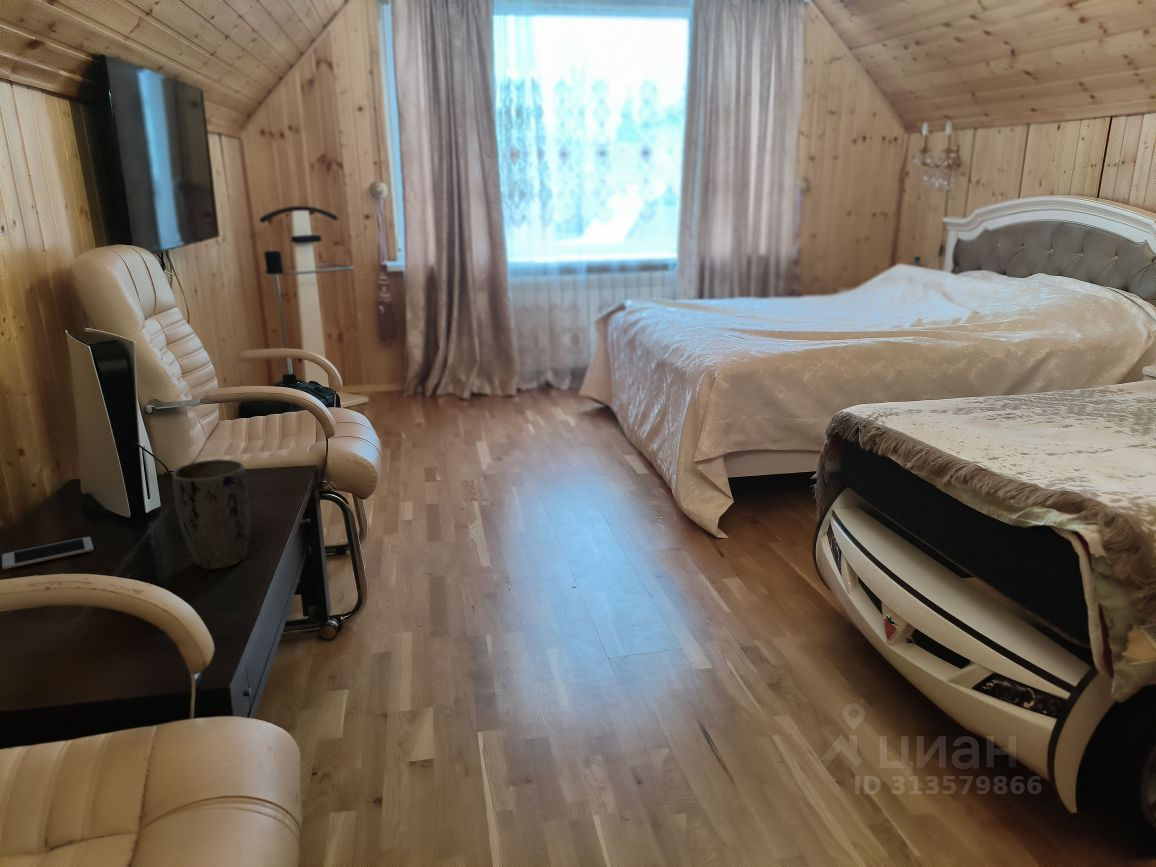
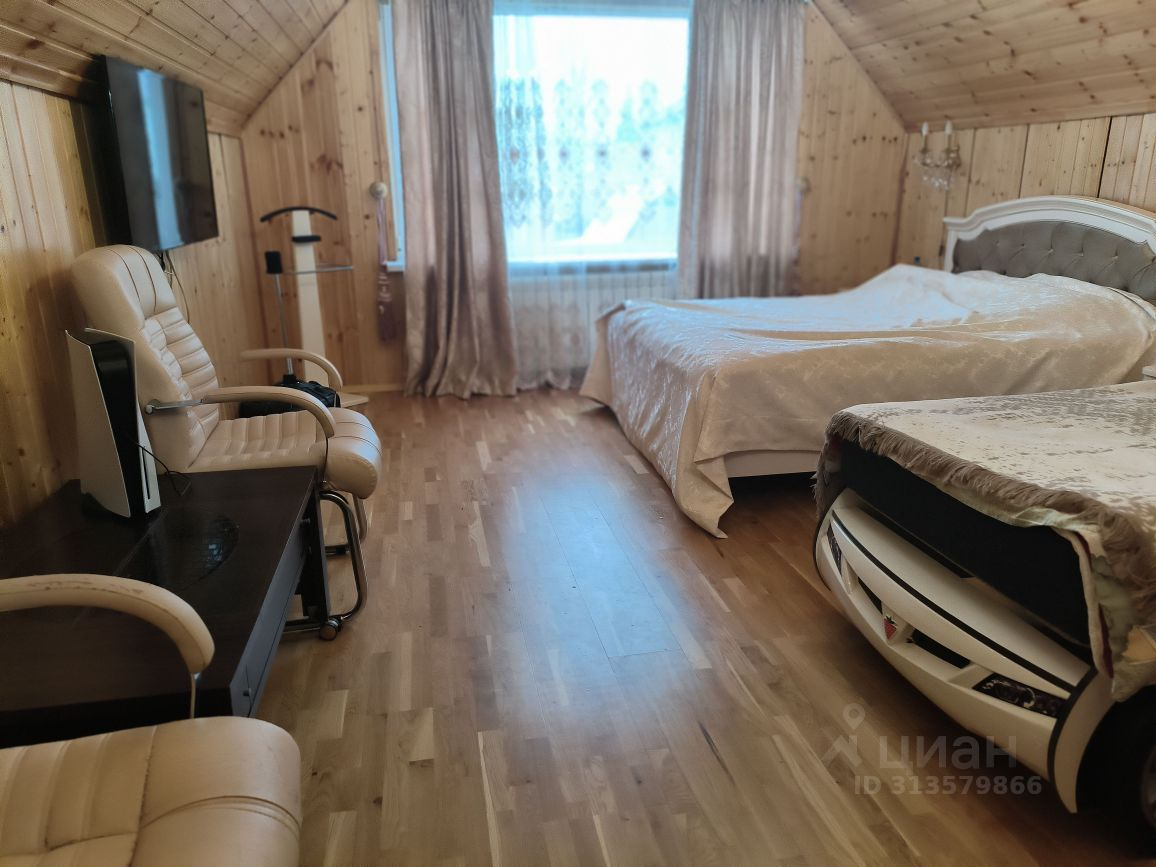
- cell phone (48, 552)
- plant pot (214, 515)
